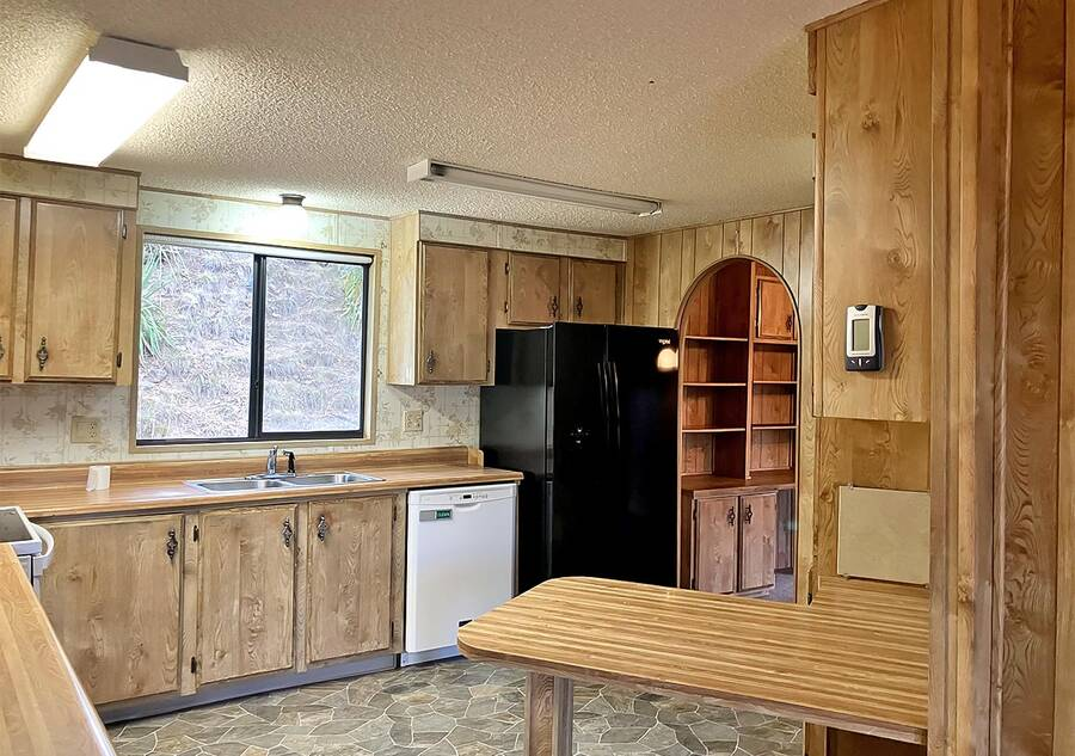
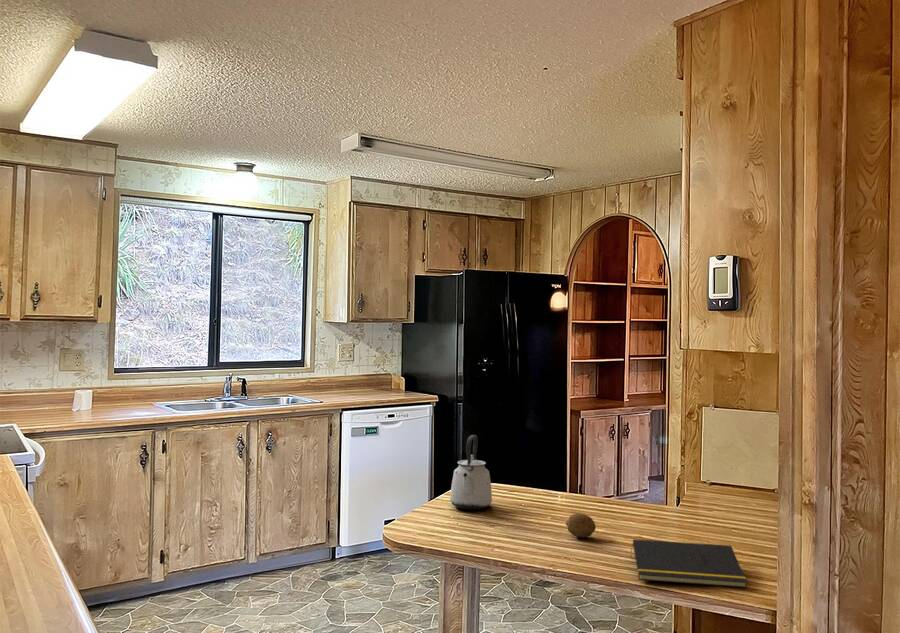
+ notepad (686, 562)
+ fruit (580, 525)
+ kettle (470, 472)
